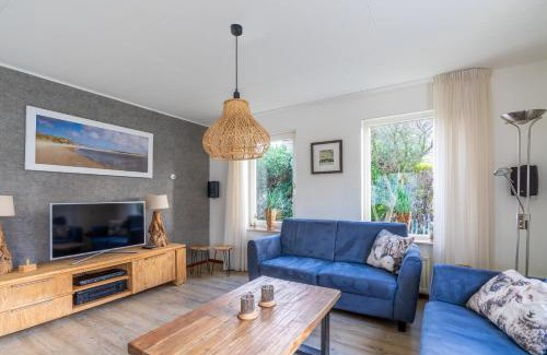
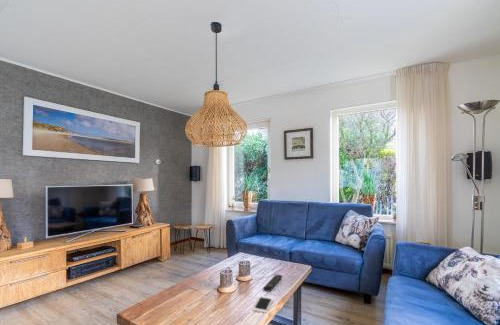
+ cell phone (263, 303)
+ remote control (273, 282)
